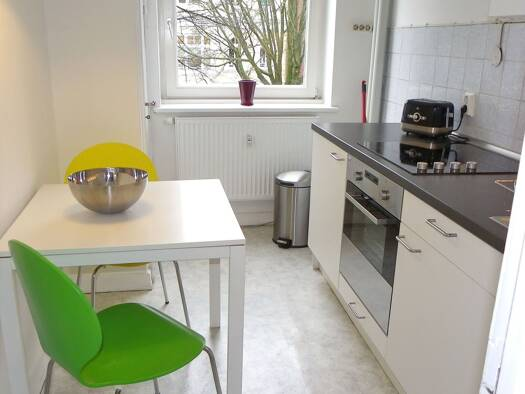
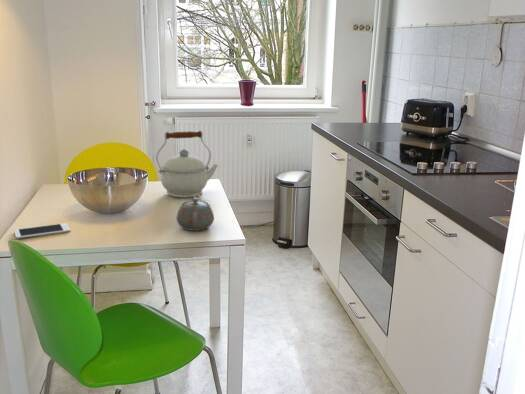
+ kettle (188, 162)
+ teapot (195, 212)
+ cell phone (42, 230)
